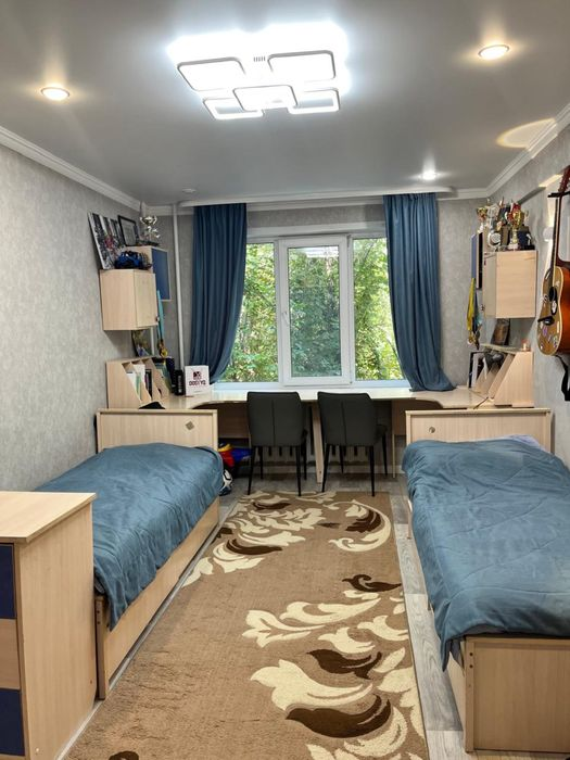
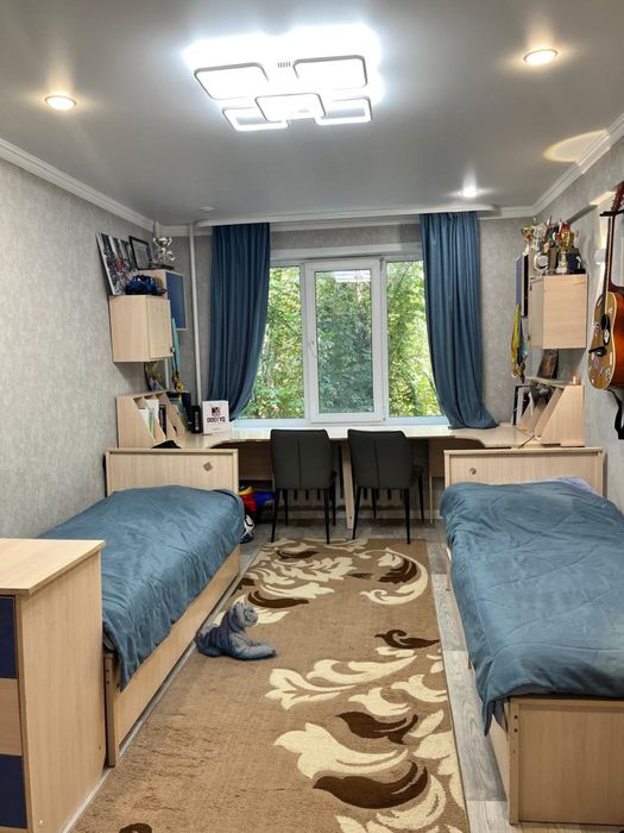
+ plush toy (234, 625)
